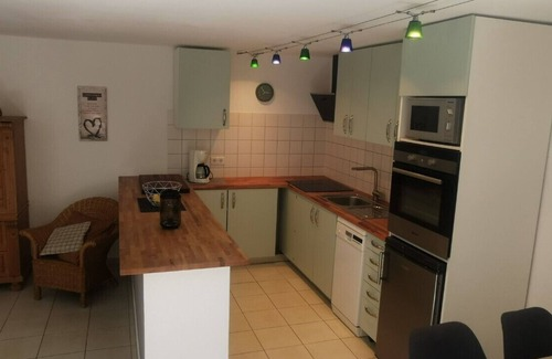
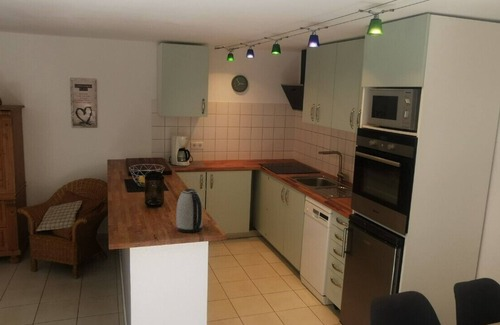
+ kettle (191, 210)
